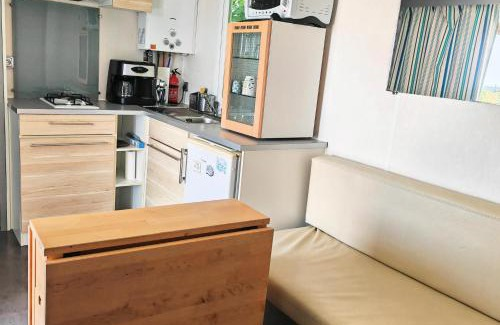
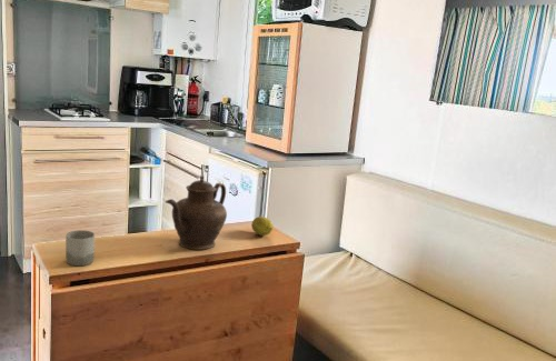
+ fruit (261, 225)
+ teapot (196, 210)
+ cup (79, 245)
